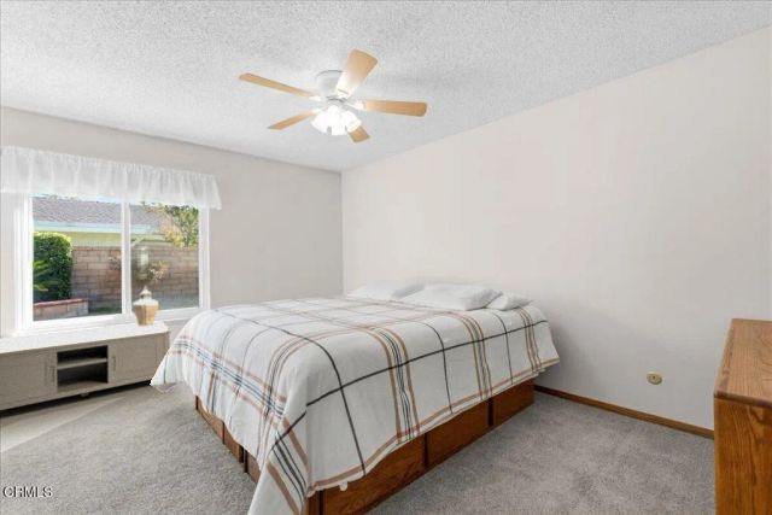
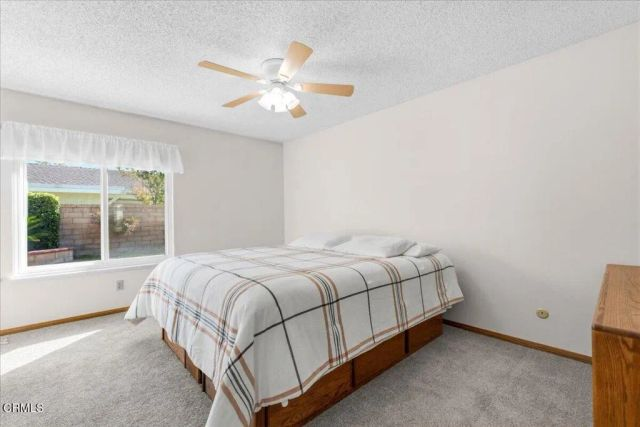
- bench (82, 363)
- decorative urn (145, 305)
